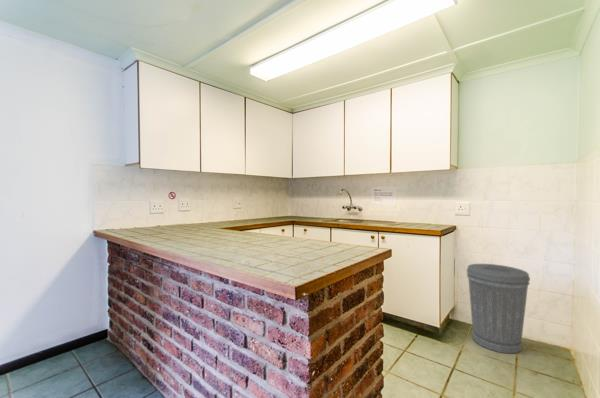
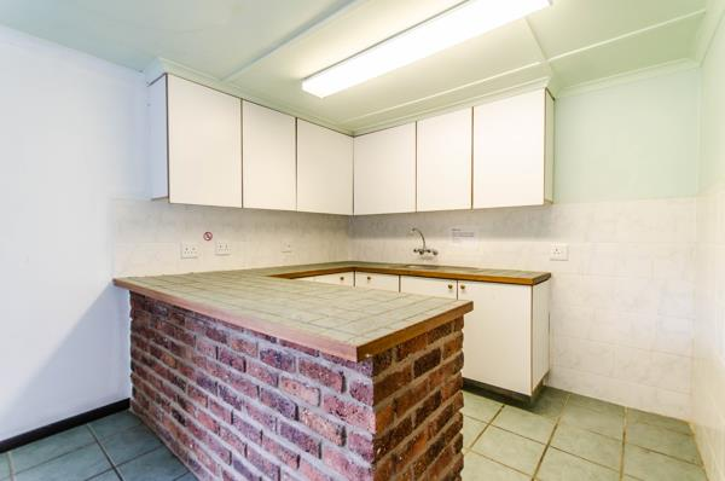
- trash can (496, 304)
